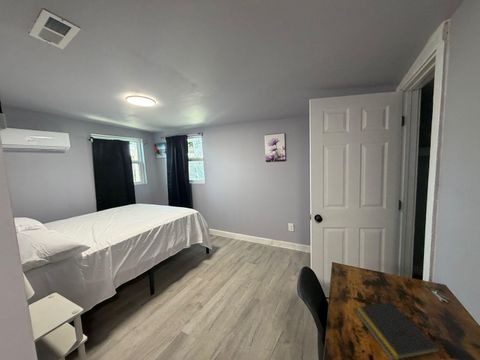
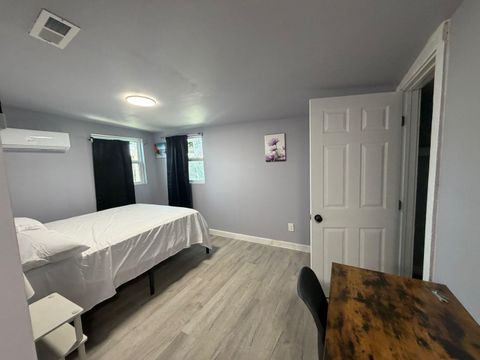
- notepad (390, 326)
